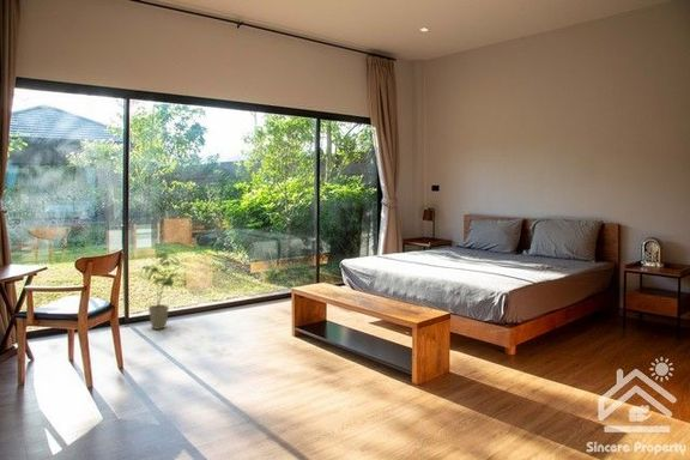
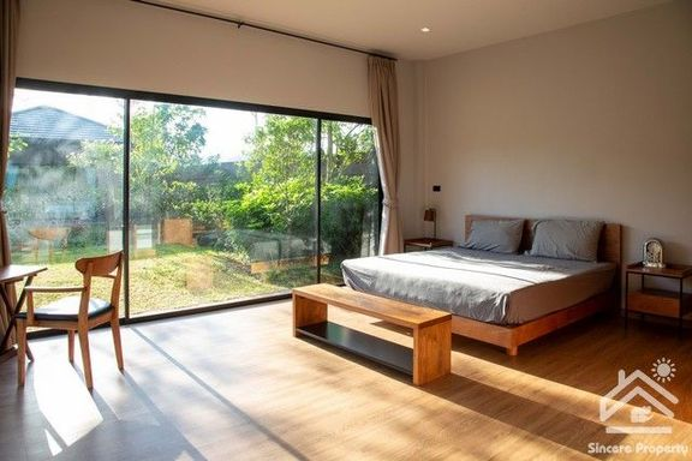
- house plant (162, 290)
